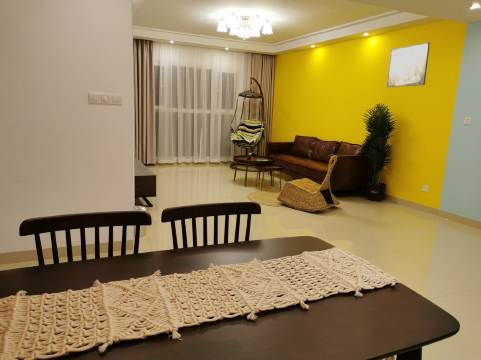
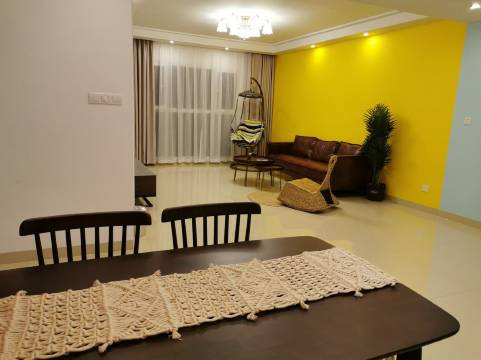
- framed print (406, 66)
